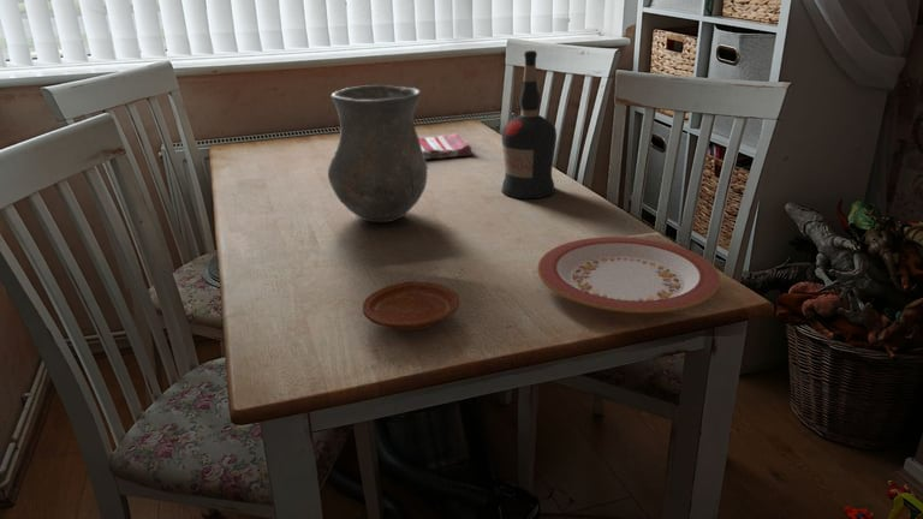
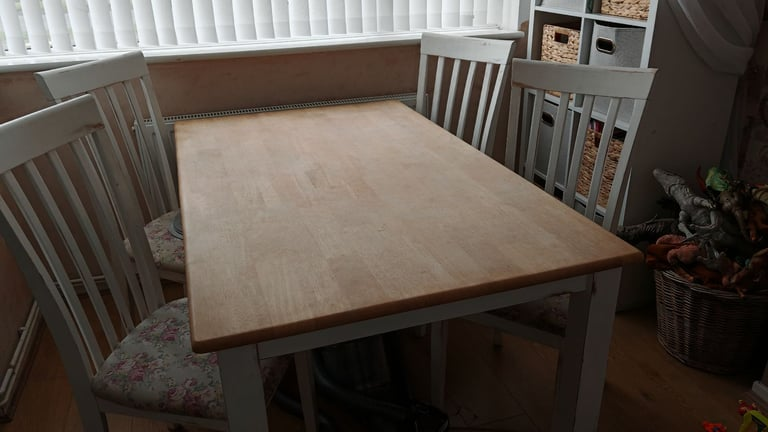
- plate (411, 310)
- dish towel (422, 145)
- plate (626, 275)
- liquor bottle (529, 123)
- vase (376, 156)
